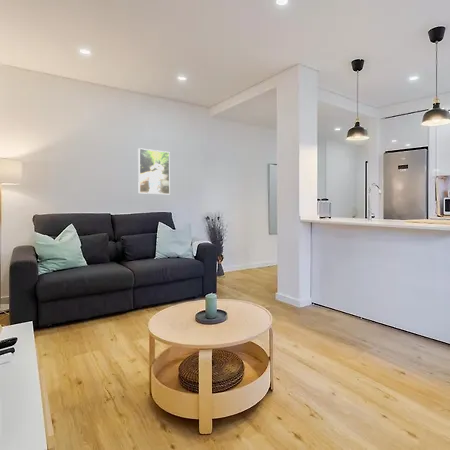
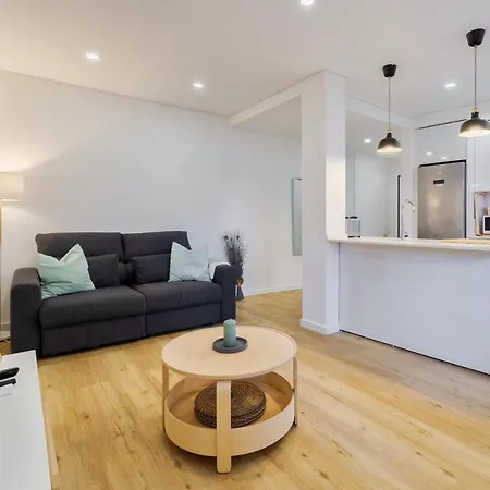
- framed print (154, 172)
